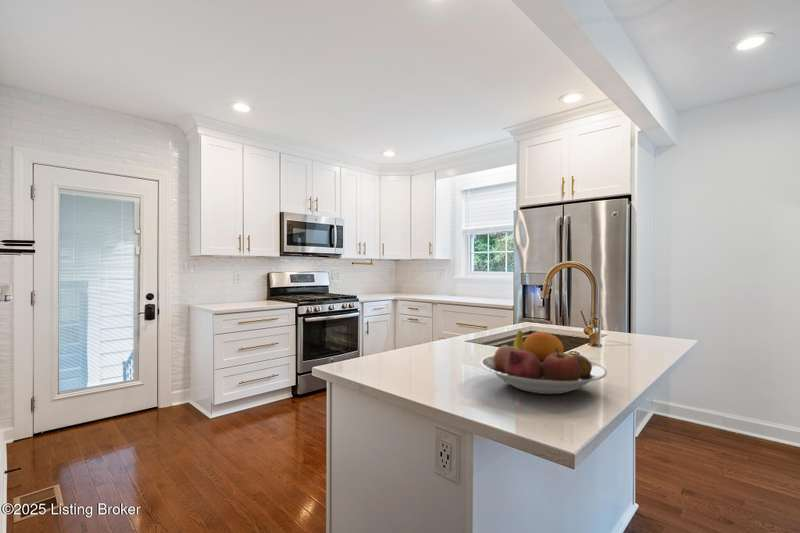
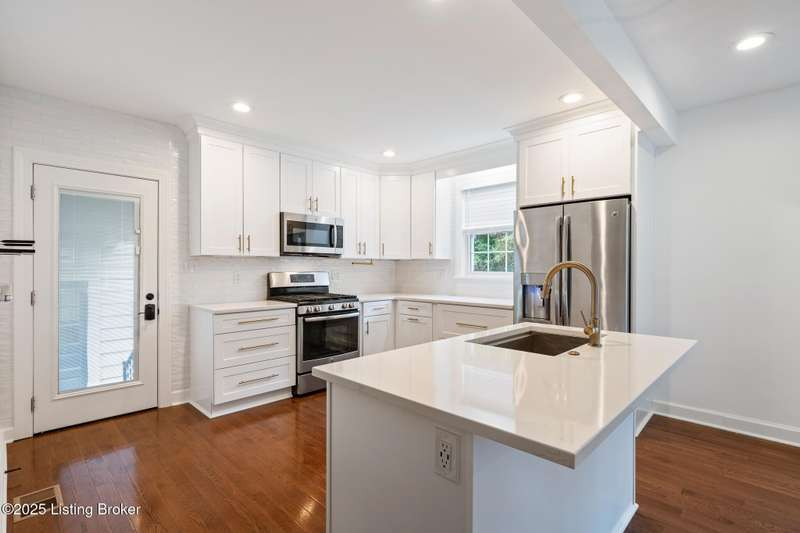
- fruit bowl (540, 360)
